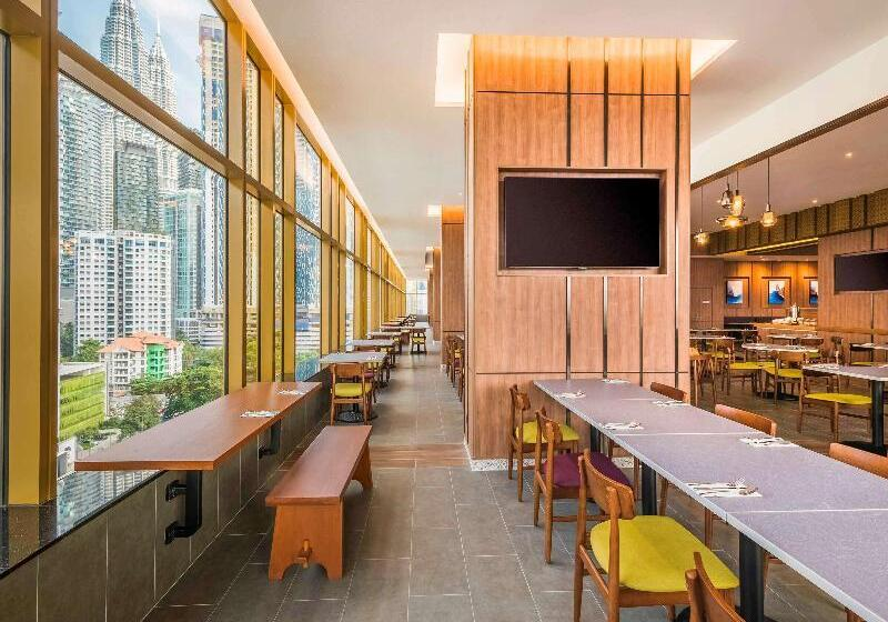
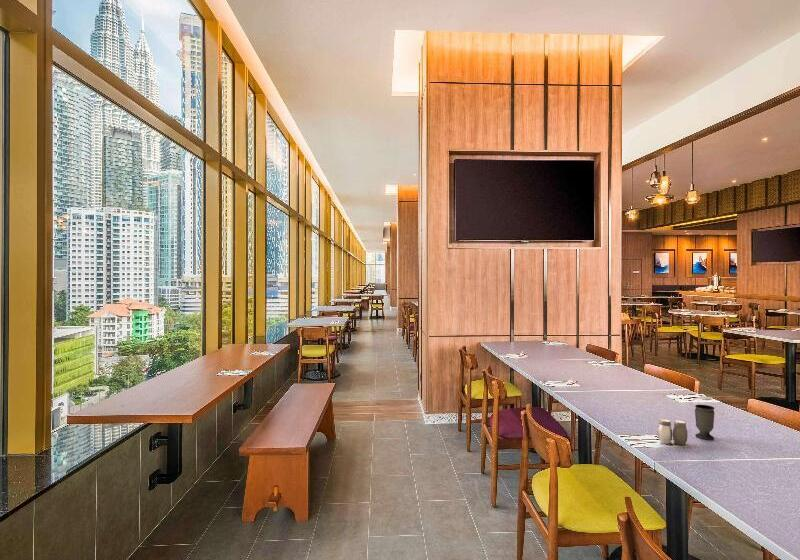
+ cup (704, 421)
+ salt and pepper shaker (673, 431)
